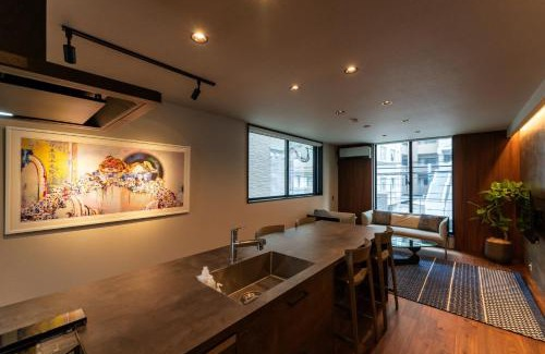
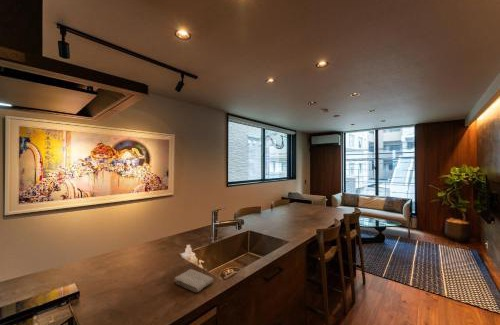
+ washcloth (193, 279)
